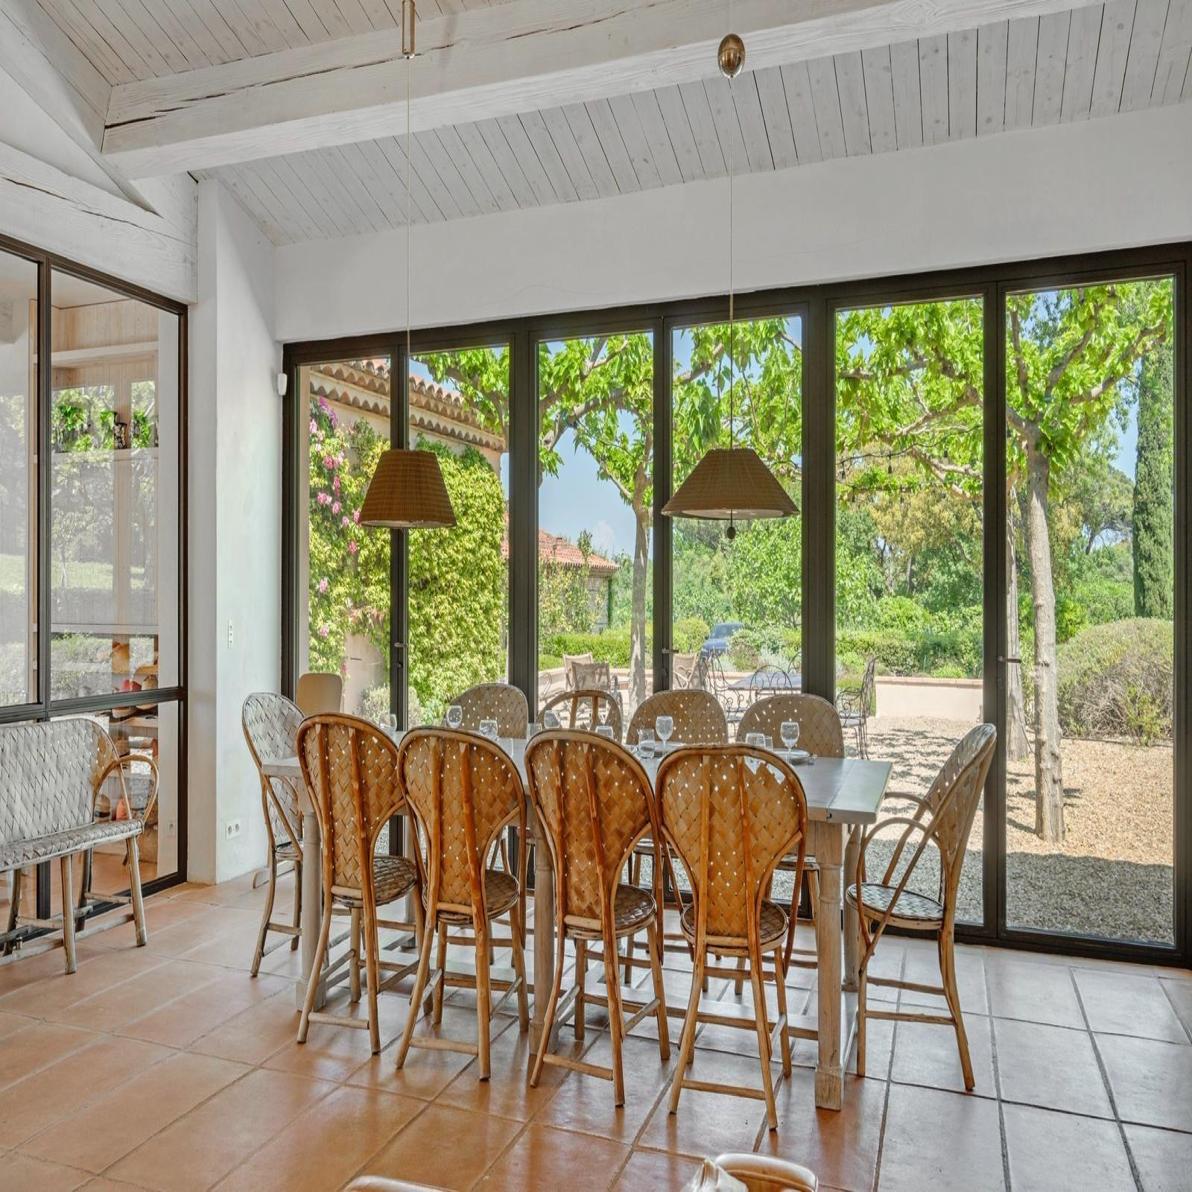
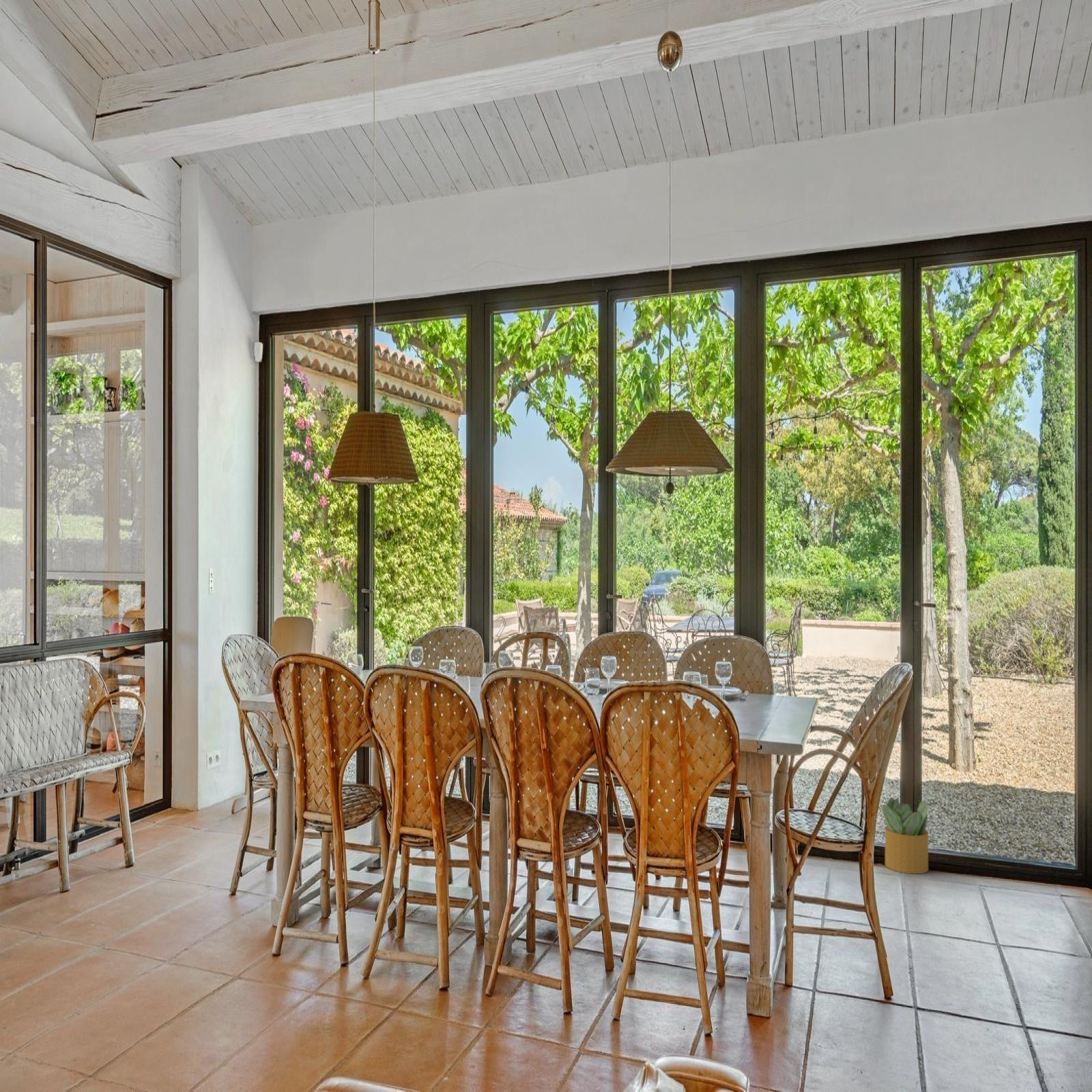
+ potted plant (903, 833)
